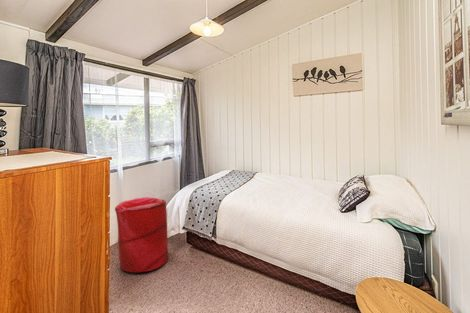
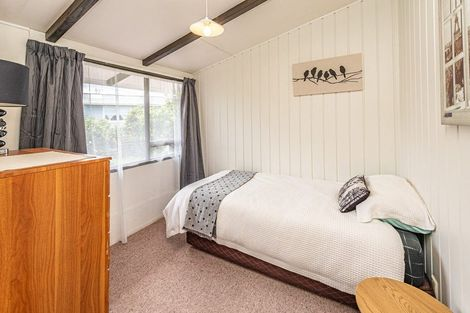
- laundry hamper (142, 231)
